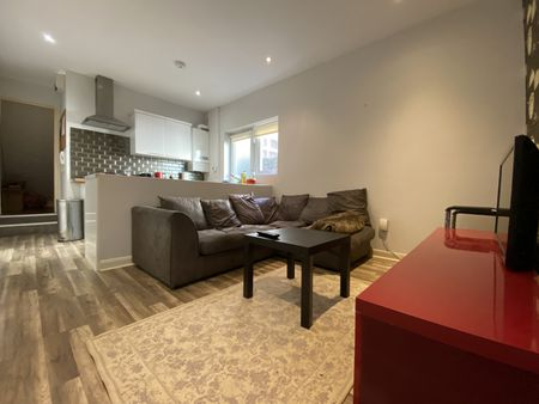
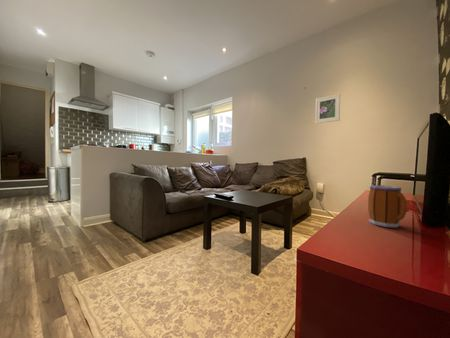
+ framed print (327, 109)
+ mug (388, 205)
